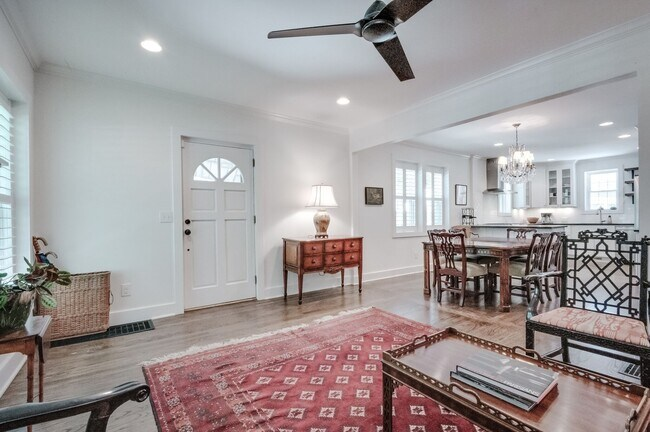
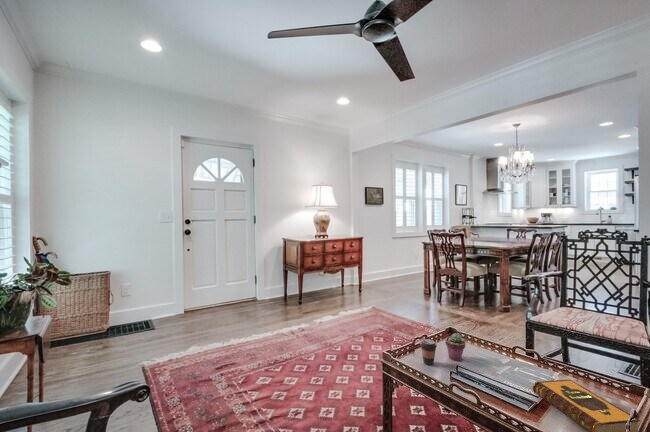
+ potted succulent (455, 345)
+ hardback book (580, 405)
+ coffee cup (428, 352)
